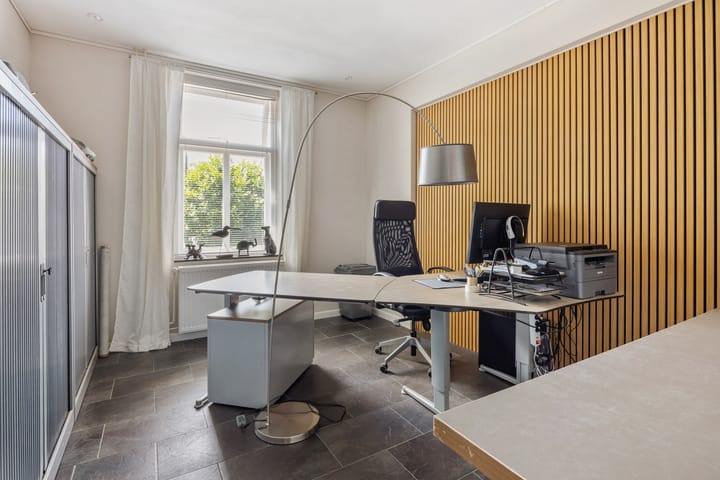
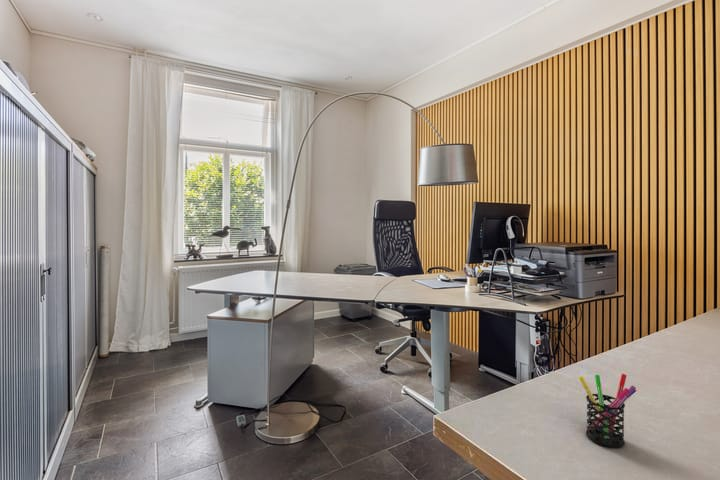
+ pen holder (605, 404)
